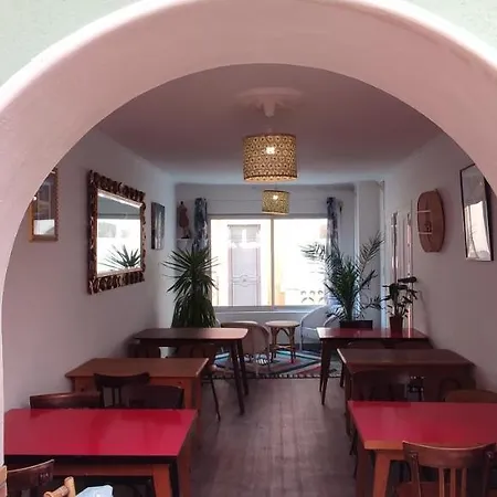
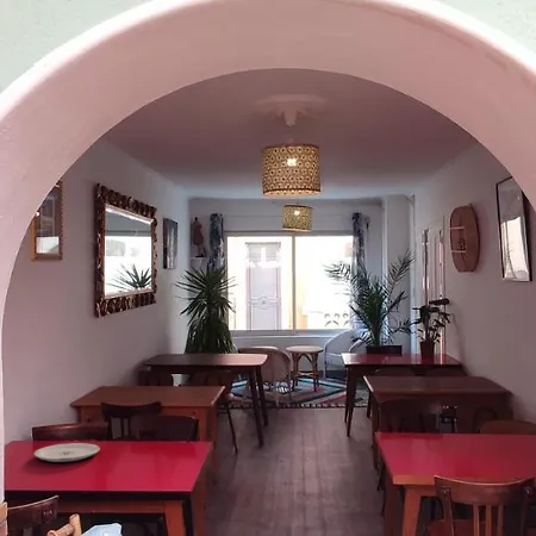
+ plate (67, 453)
